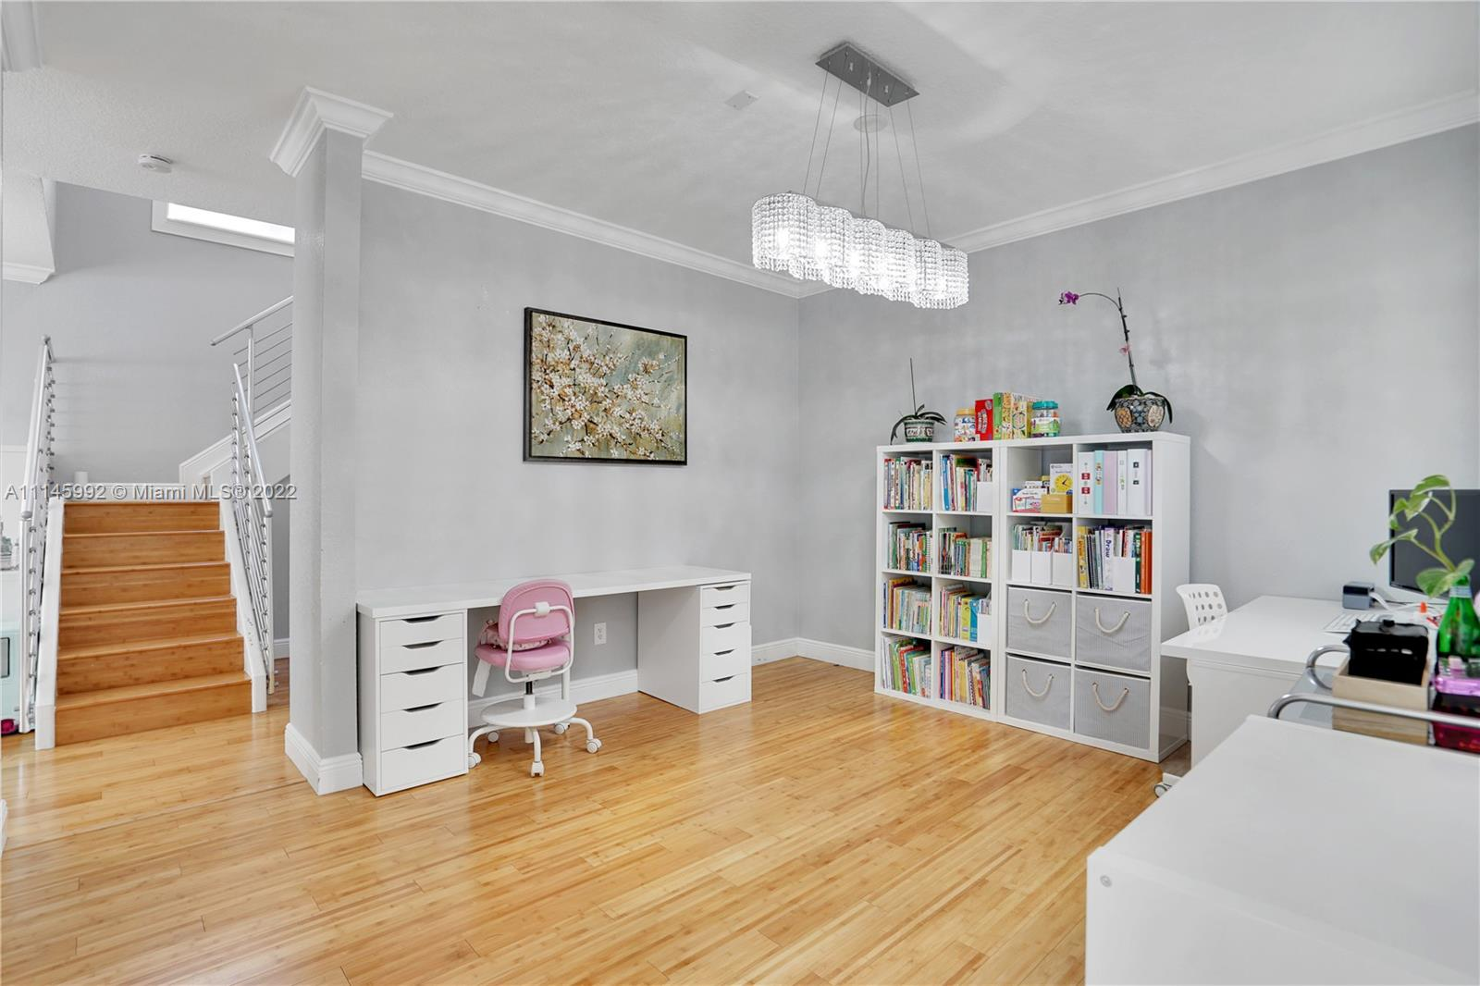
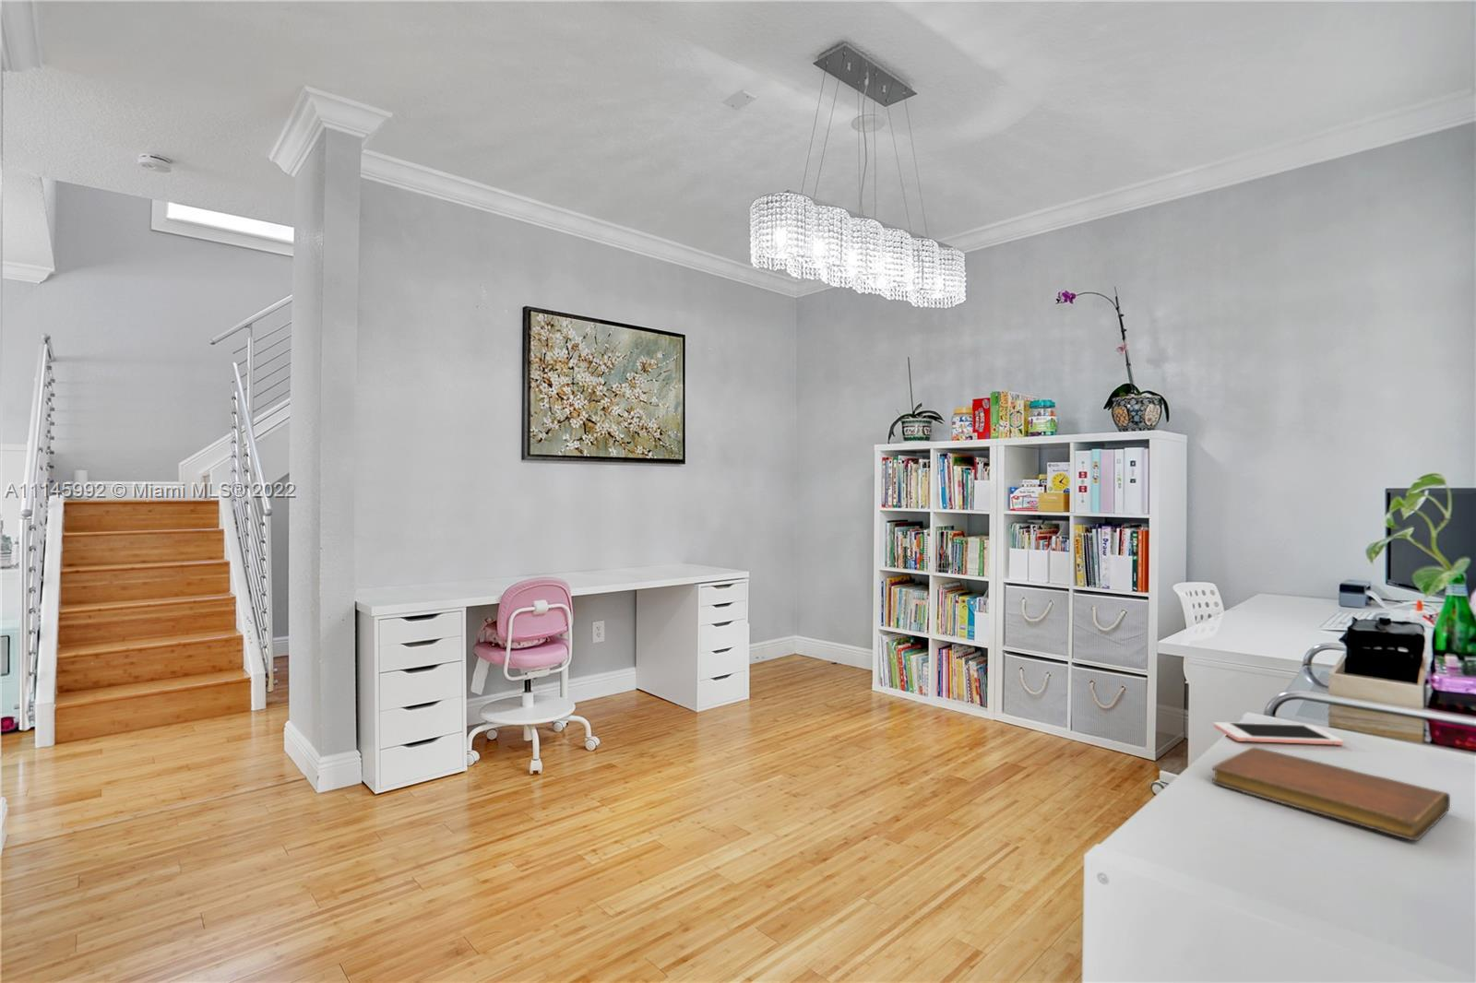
+ notebook (1325, 787)
+ cell phone (1276, 733)
